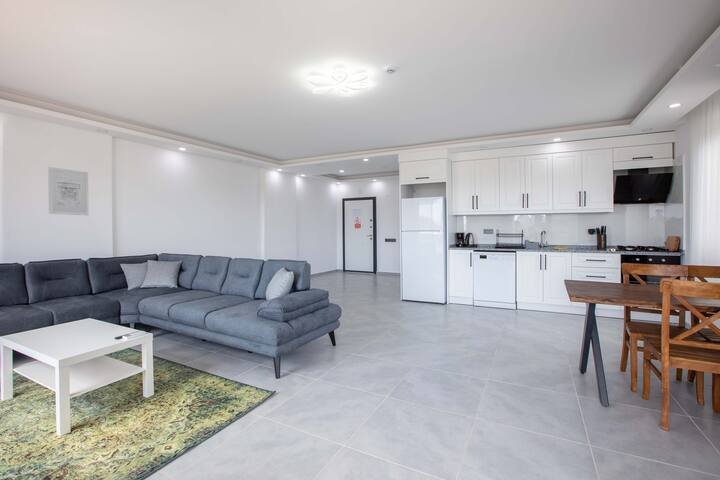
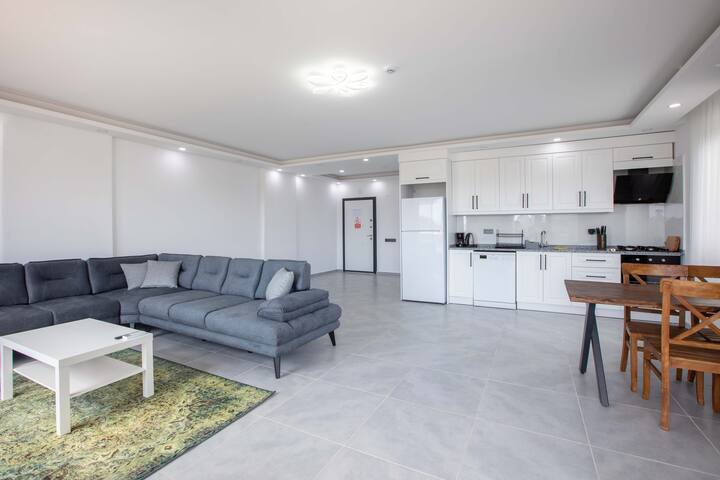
- wall art (69, 192)
